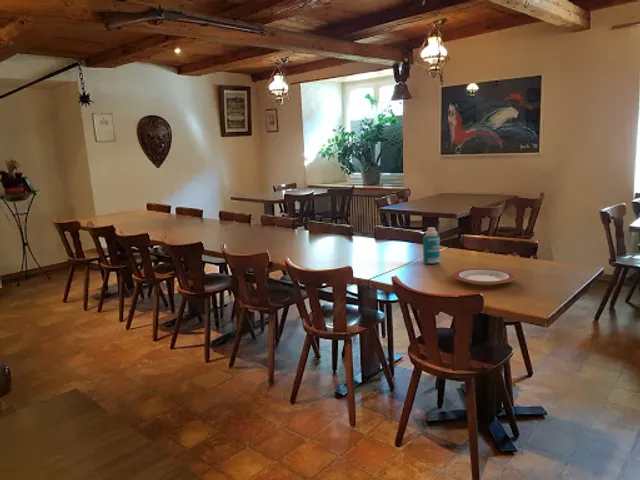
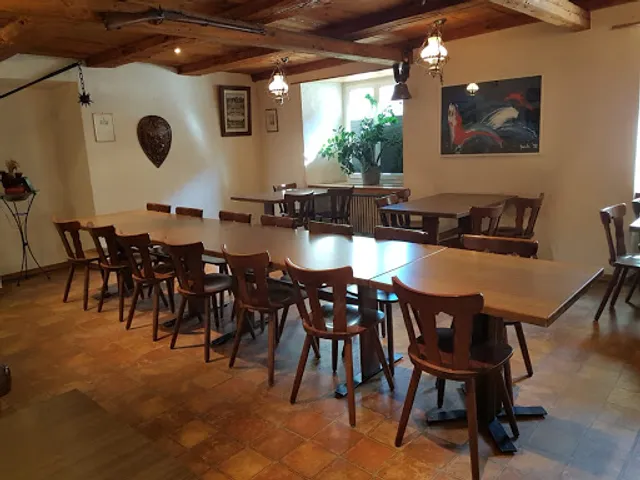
- bottle (431, 245)
- plate (483, 277)
